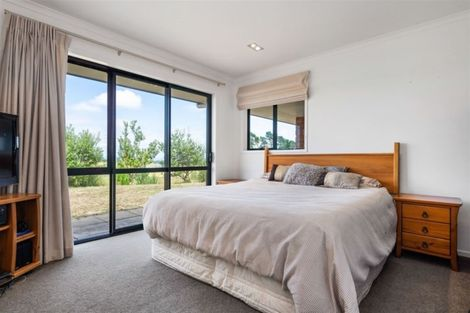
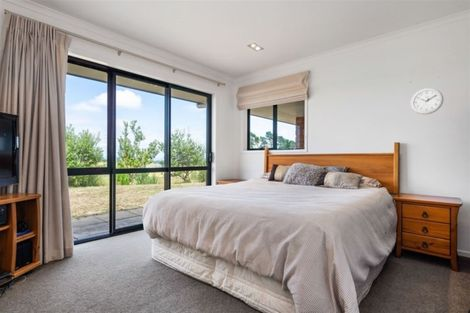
+ wall clock (426, 101)
